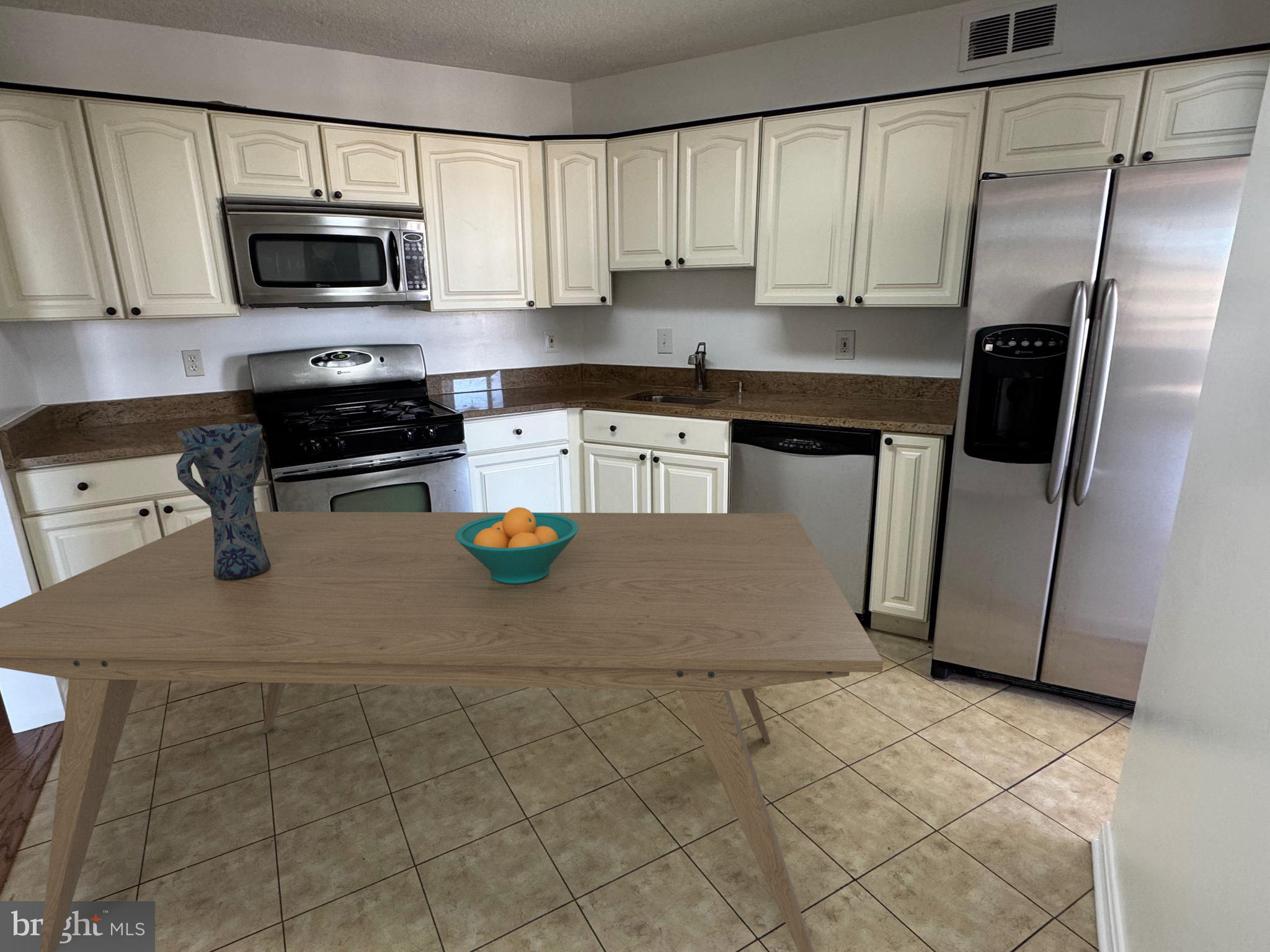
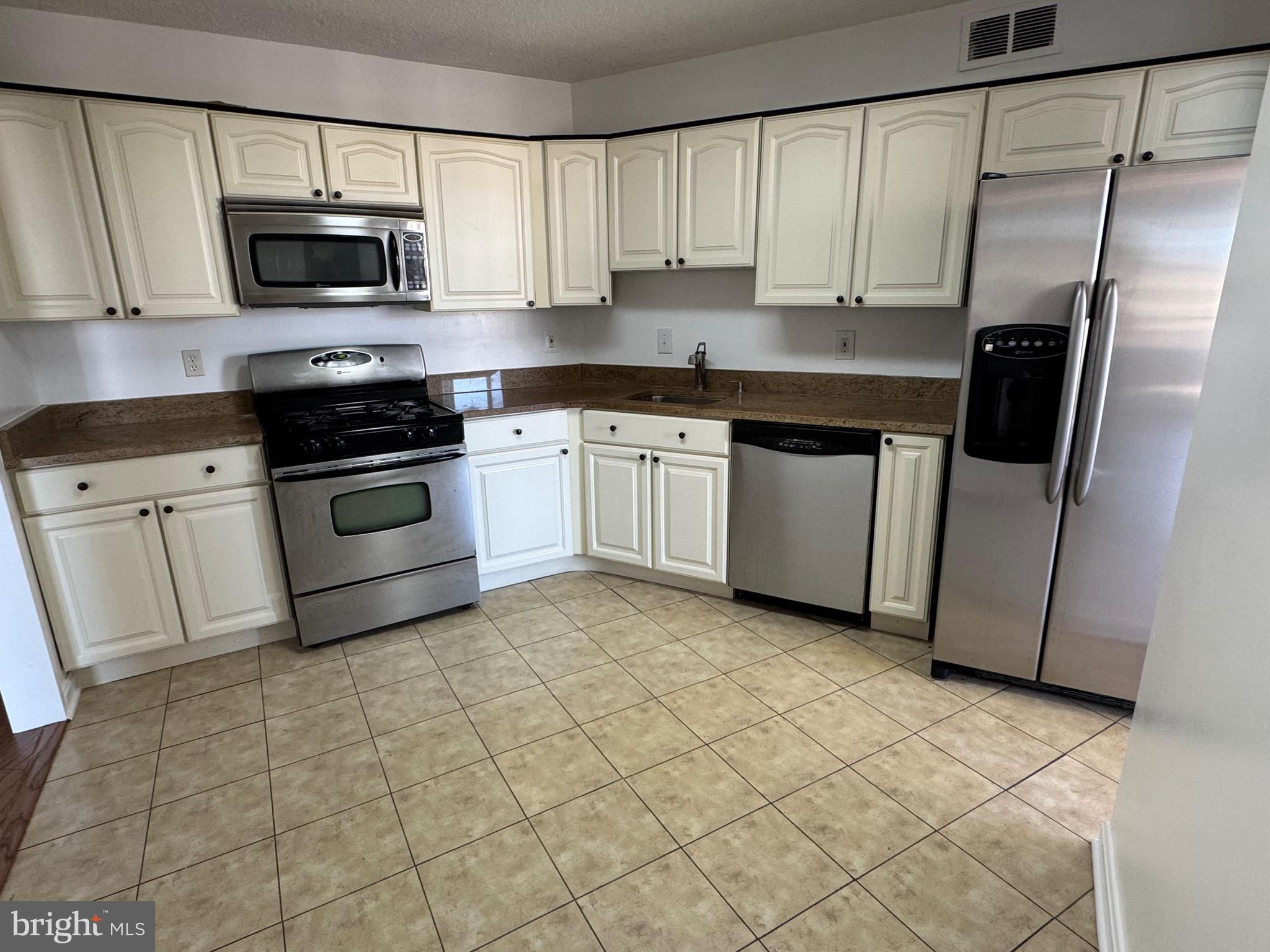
- vase (232, 501)
- fruit bowl (518, 540)
- dining table (466, 685)
